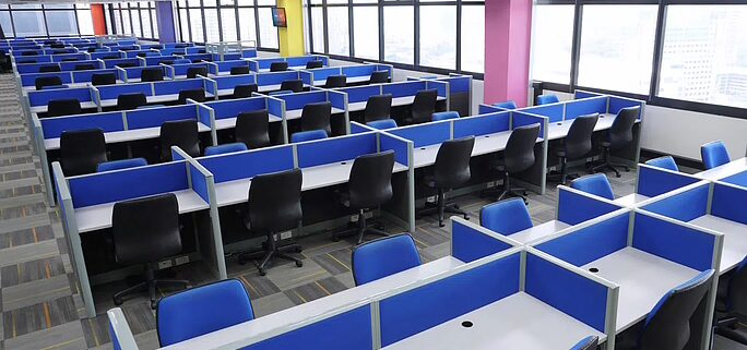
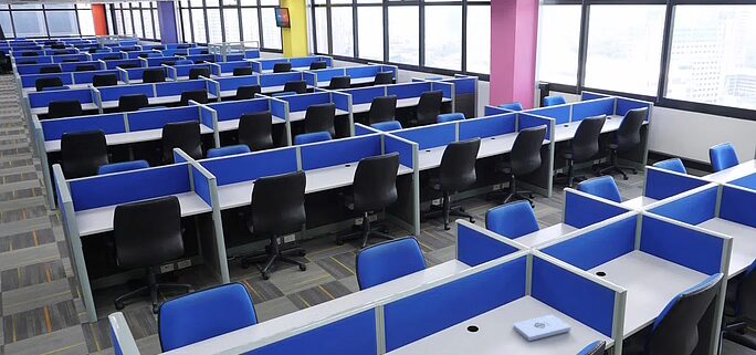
+ notepad (540, 326)
